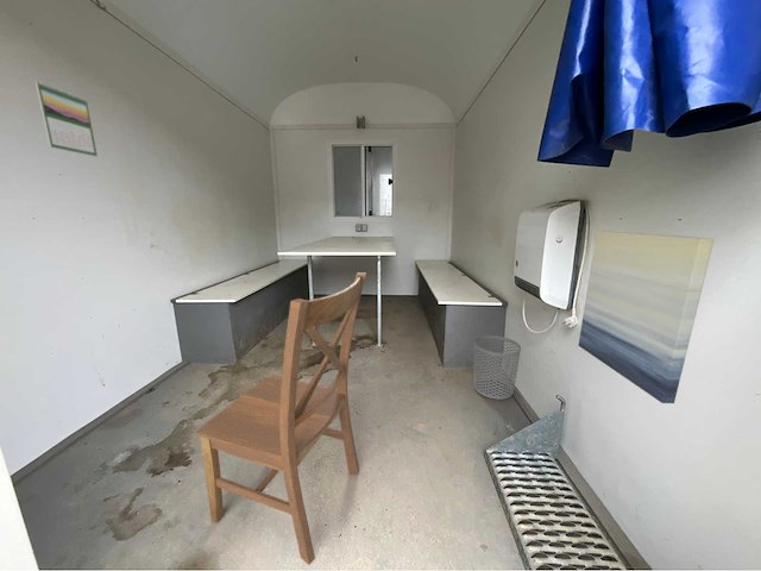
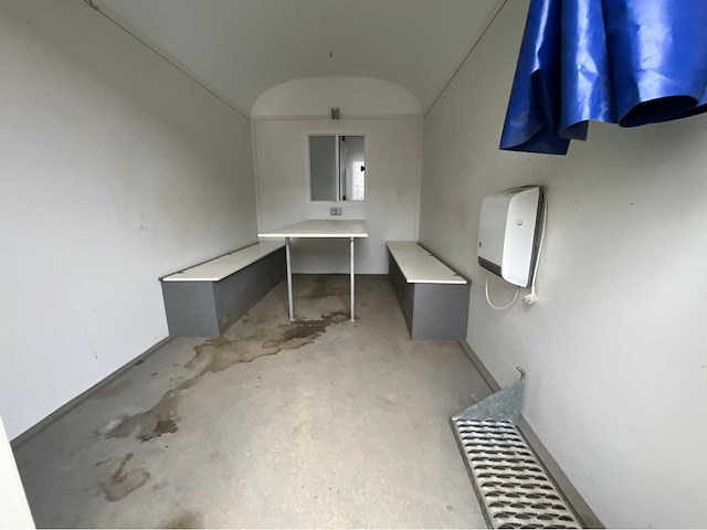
- wall art (629, 305)
- waste bin (493, 366)
- calendar (69, 121)
- chair (289, 396)
